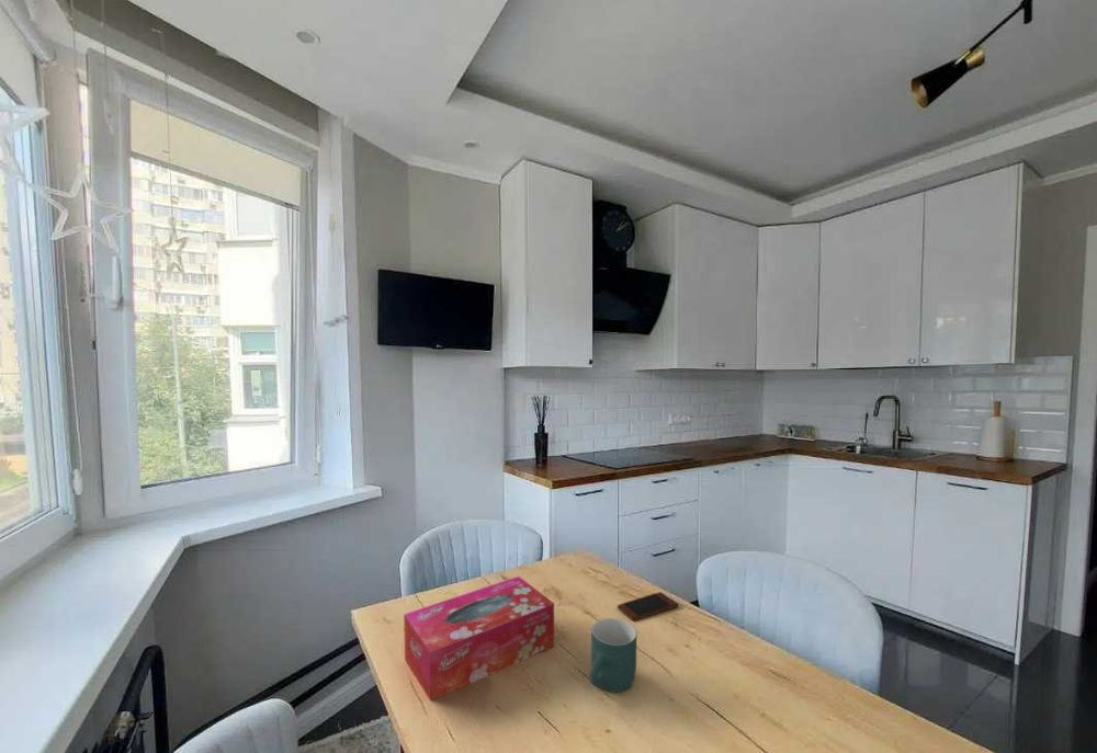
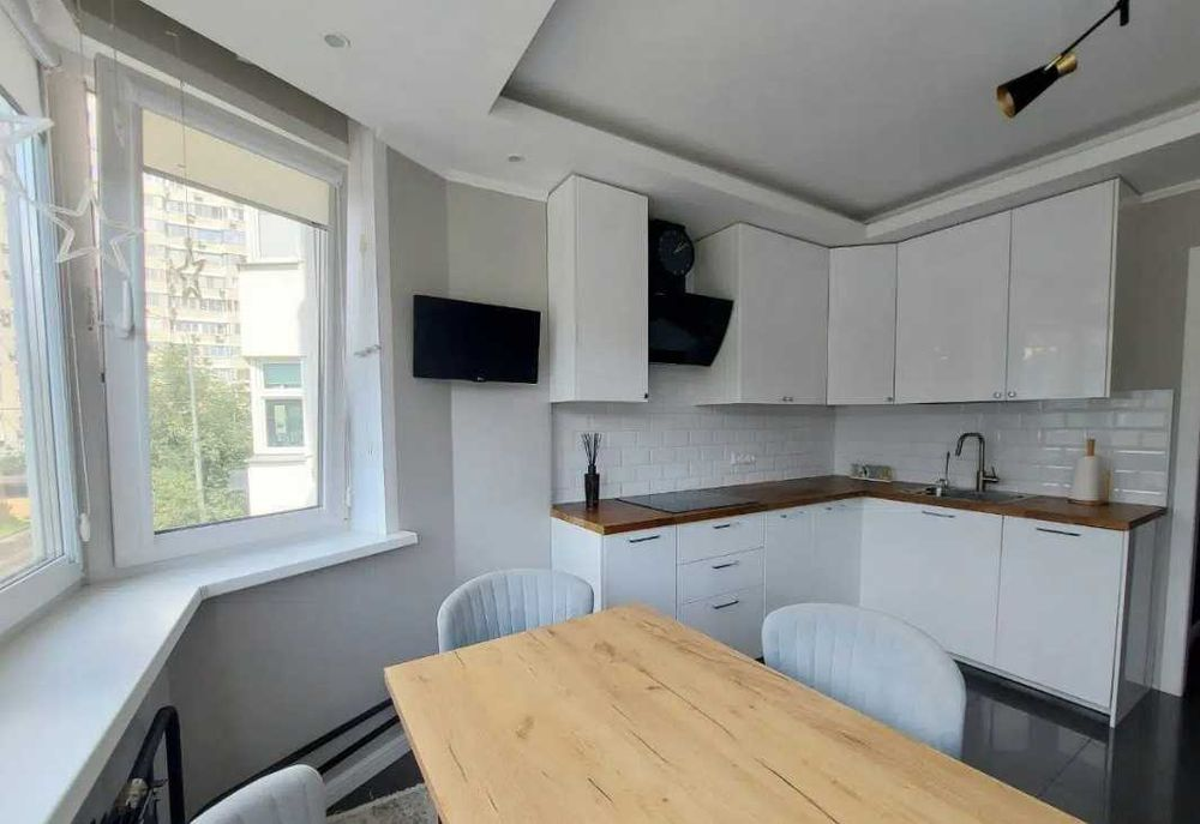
- tissue box (480, 630)
- mug (612, 660)
- smartphone (647, 605)
